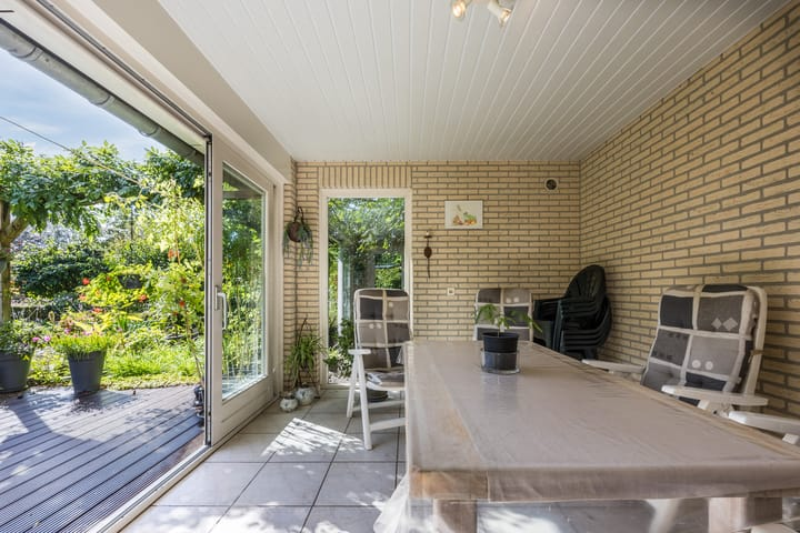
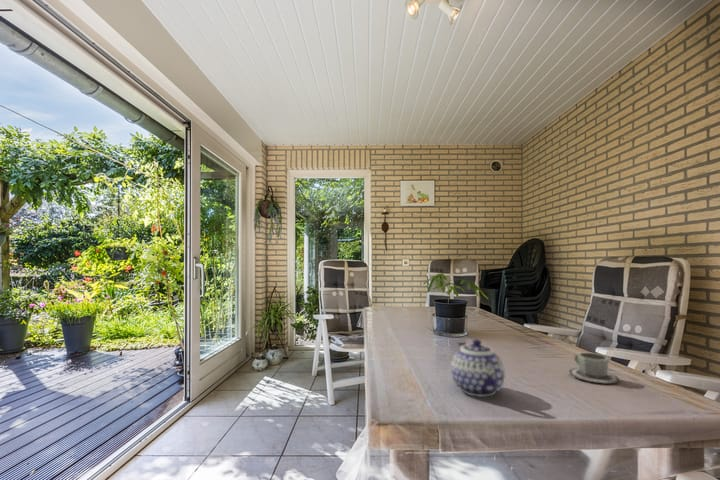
+ teapot (477, 364)
+ cup (593, 366)
